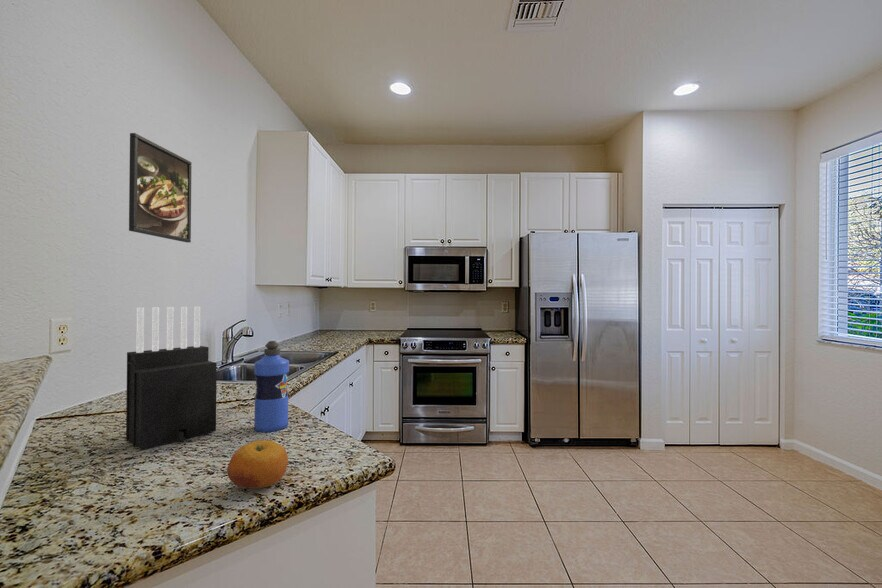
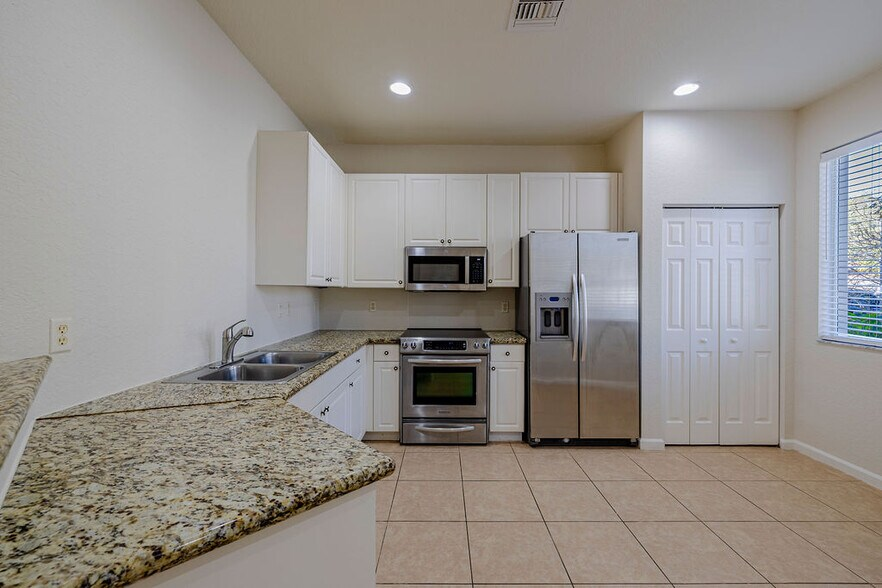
- water bottle (271, 383)
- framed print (163, 193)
- fruit (258, 464)
- knife block (175, 372)
